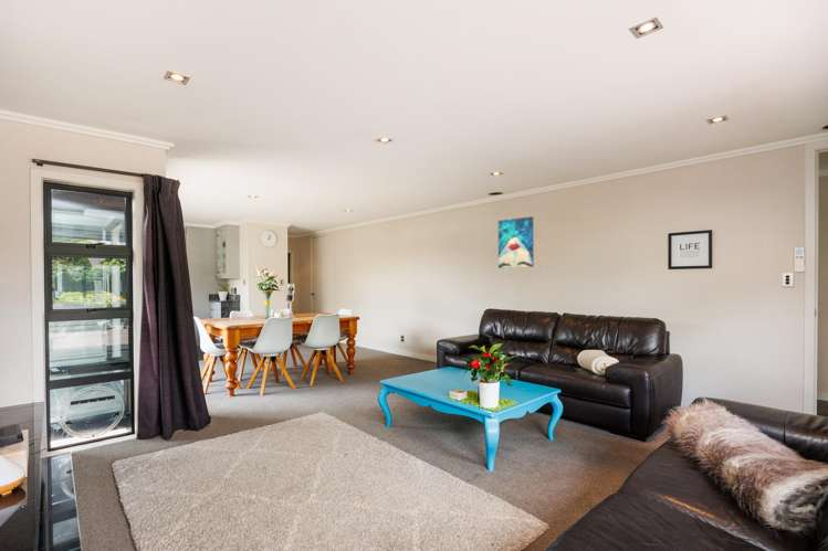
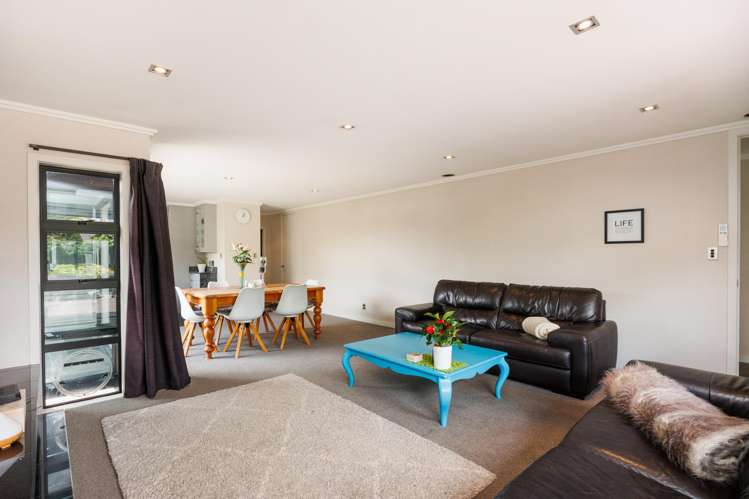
- wall art (515, 243)
